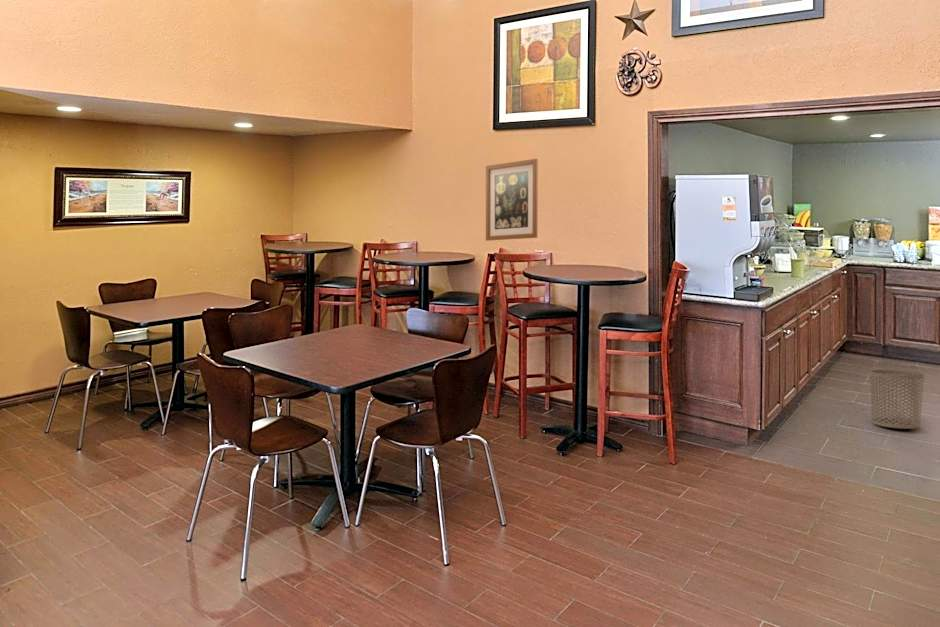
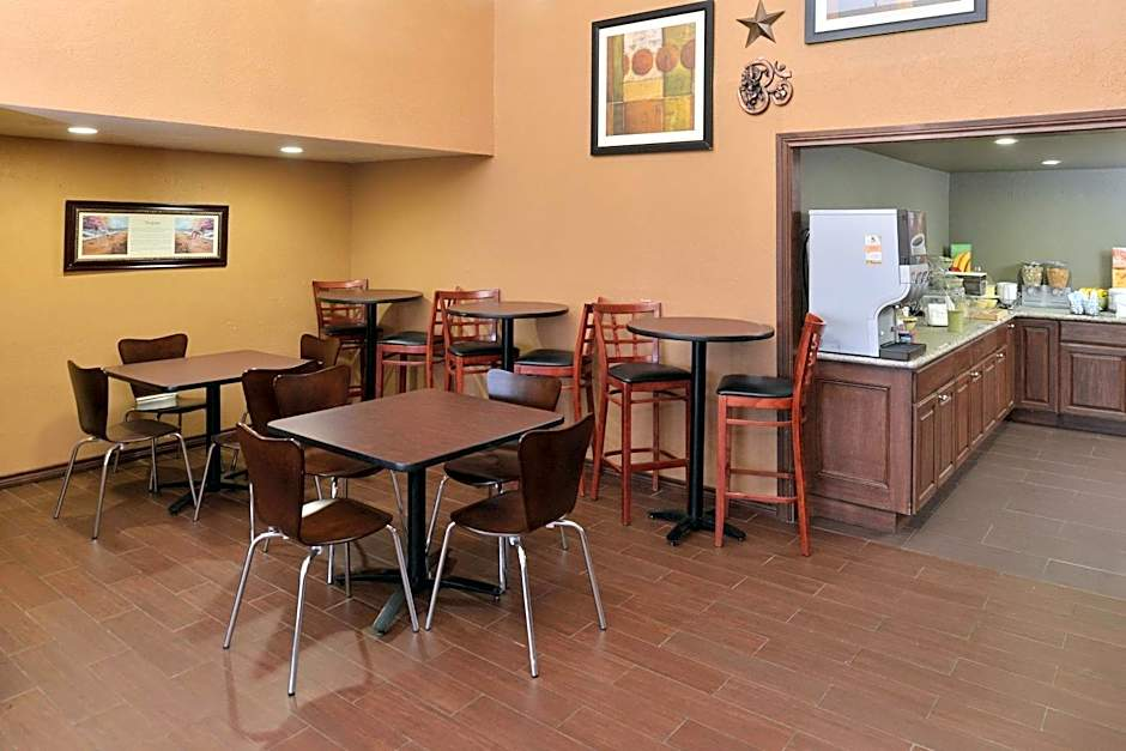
- wall art (510, 200)
- waste bin (896, 398)
